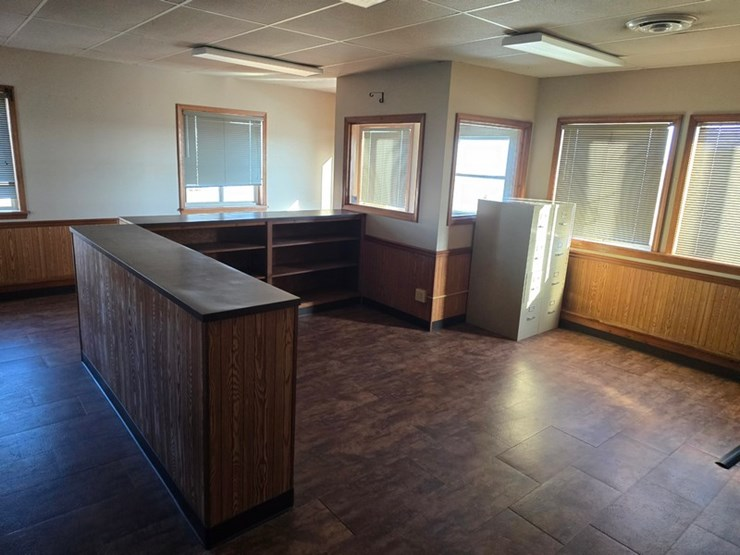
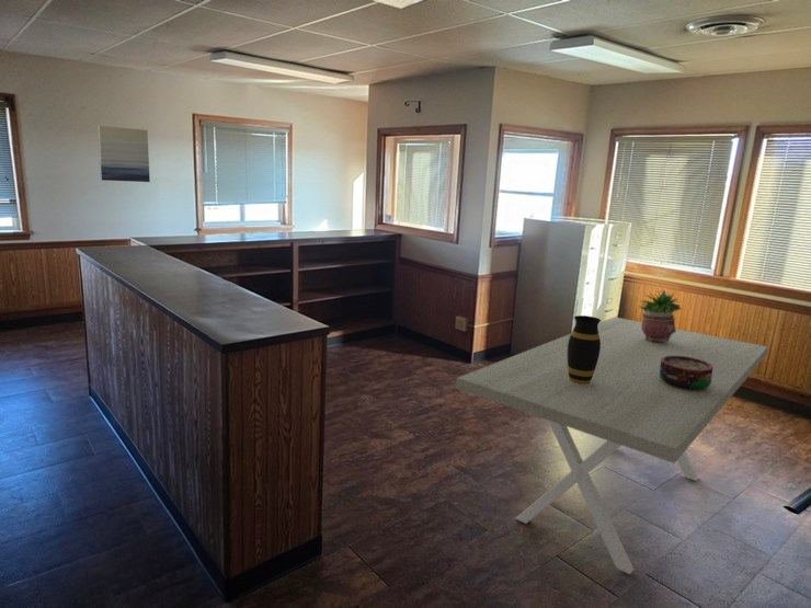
+ vase (583, 349)
+ bowl (685, 371)
+ wall art (124, 154)
+ dining table (624, 429)
+ potted plant (656, 314)
